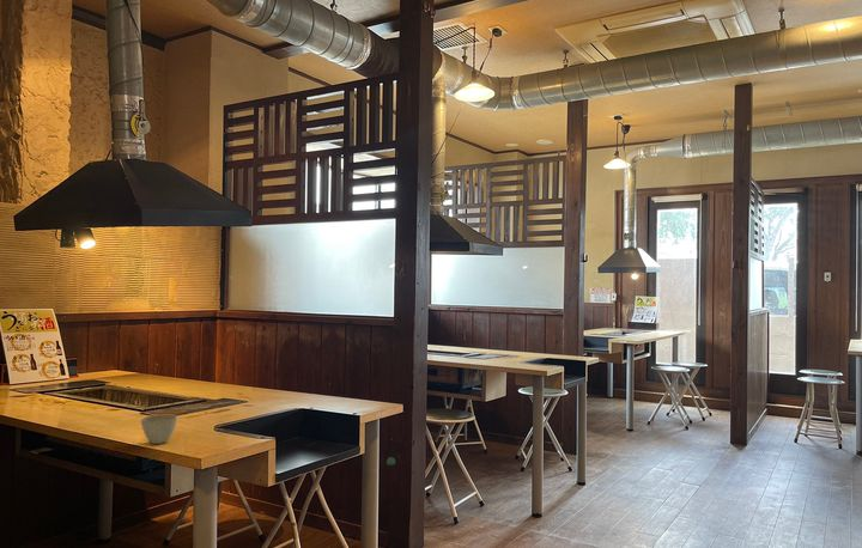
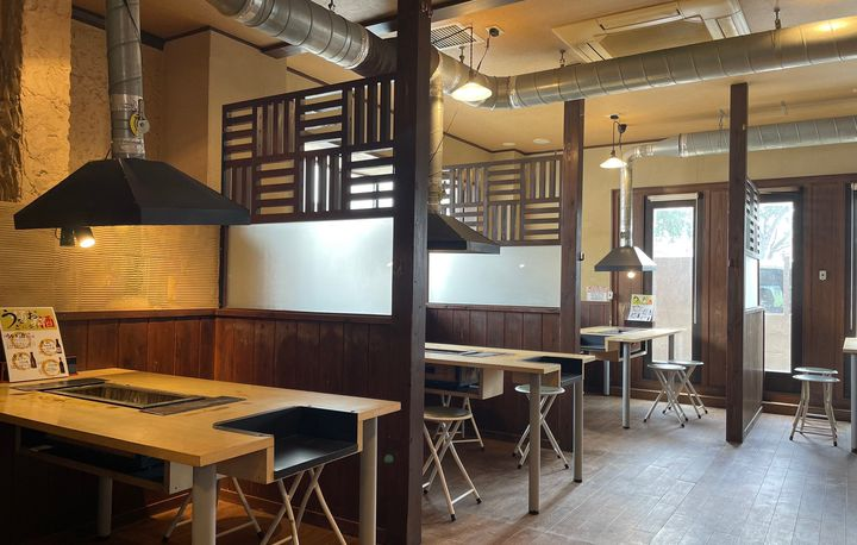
- flower pot (158, 430)
